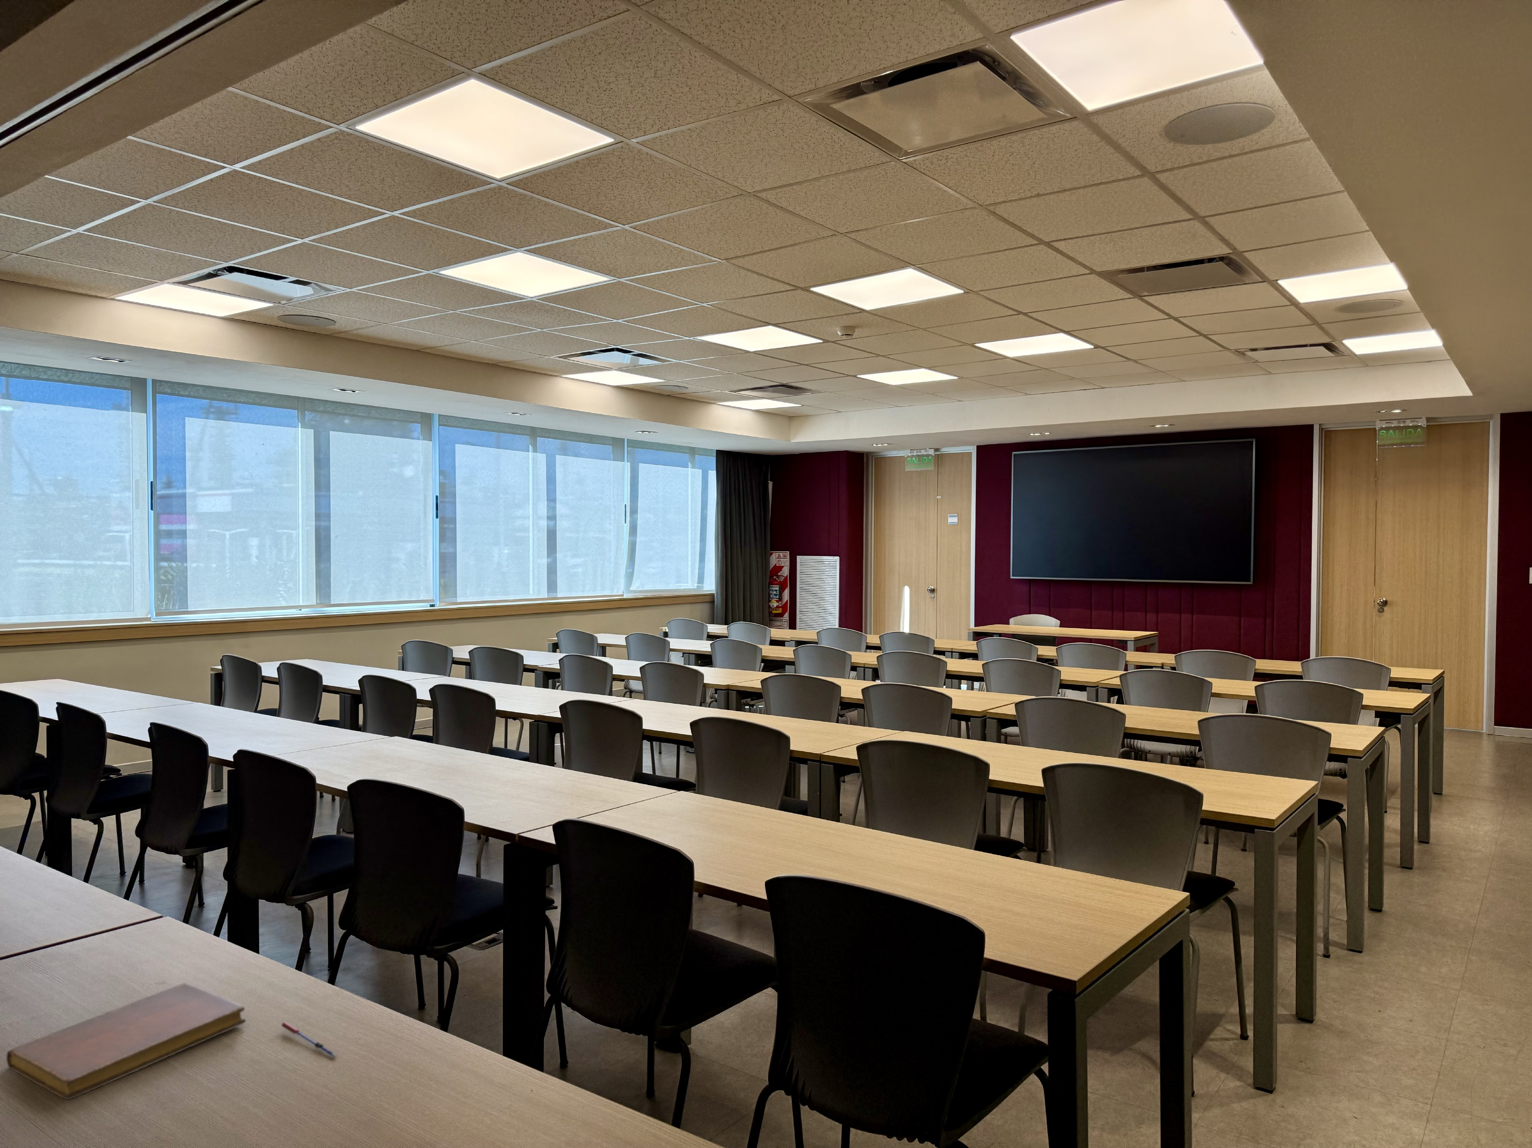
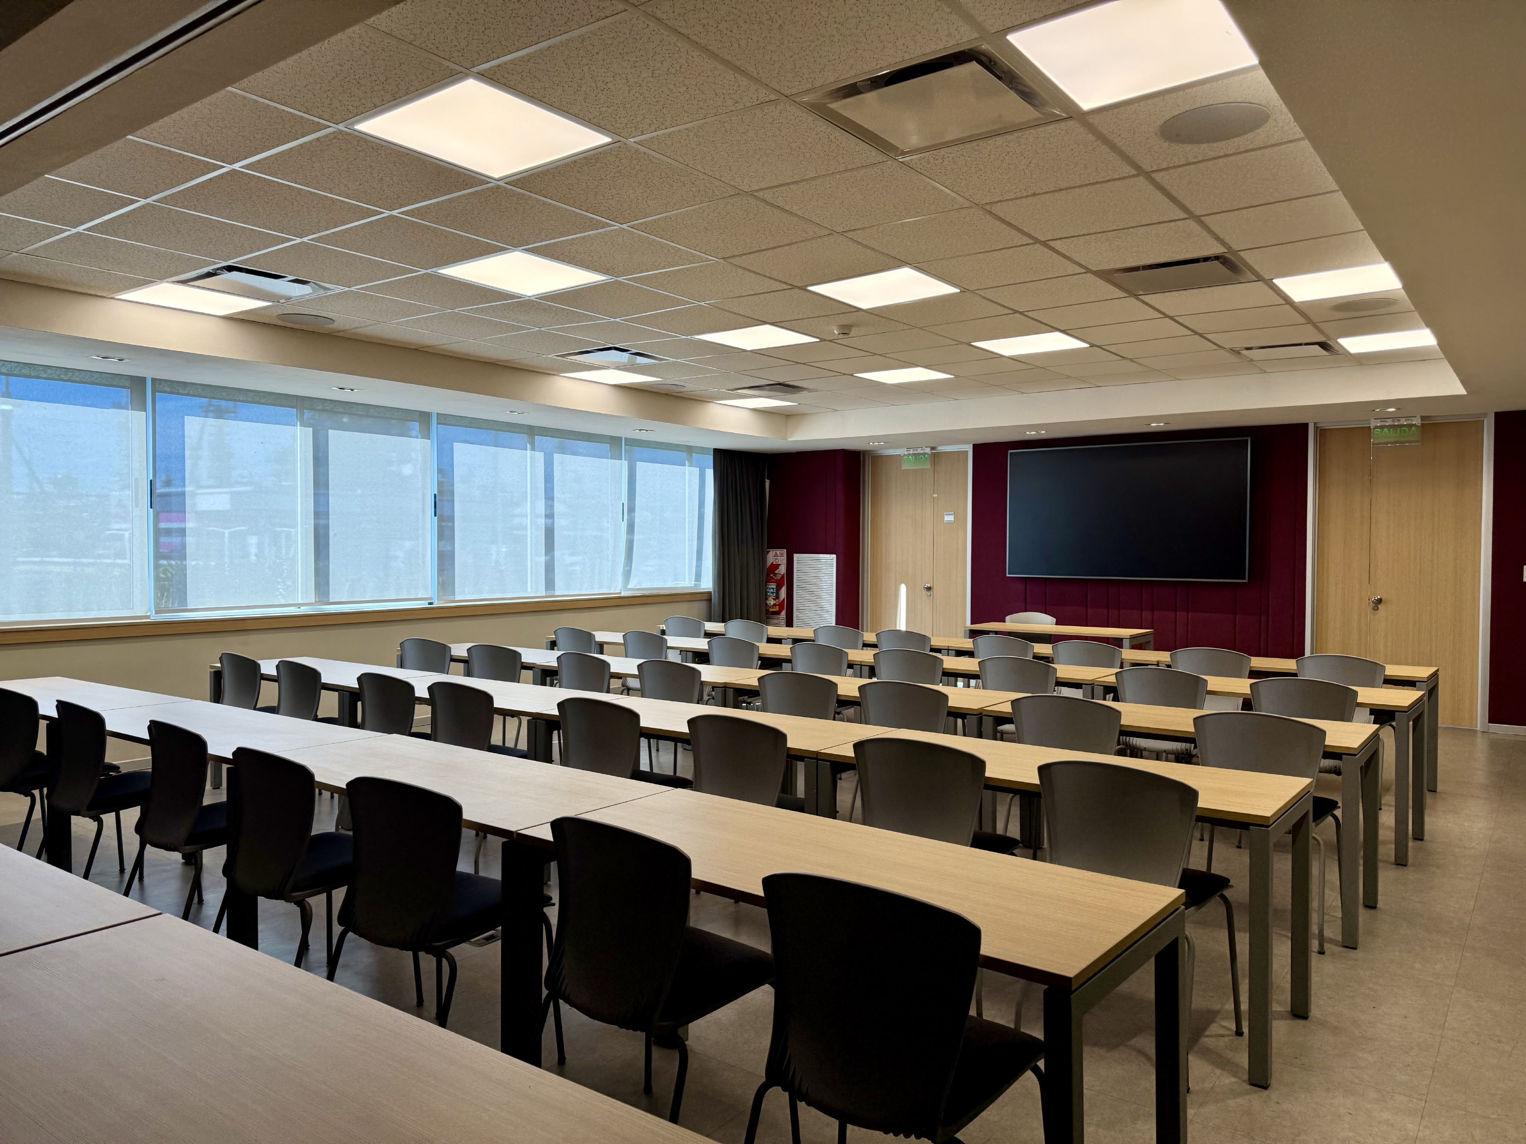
- notebook (131, 1035)
- pen (309, 1039)
